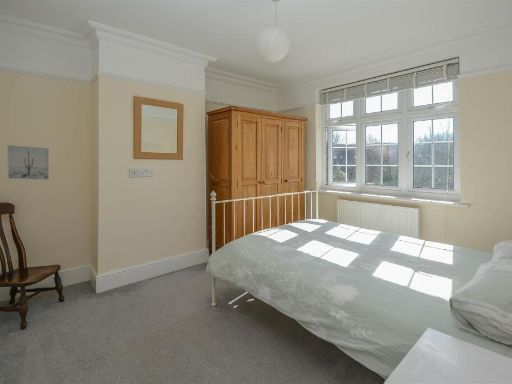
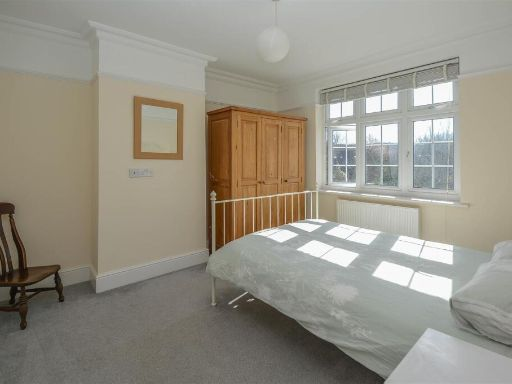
- wall art (28, 163)
